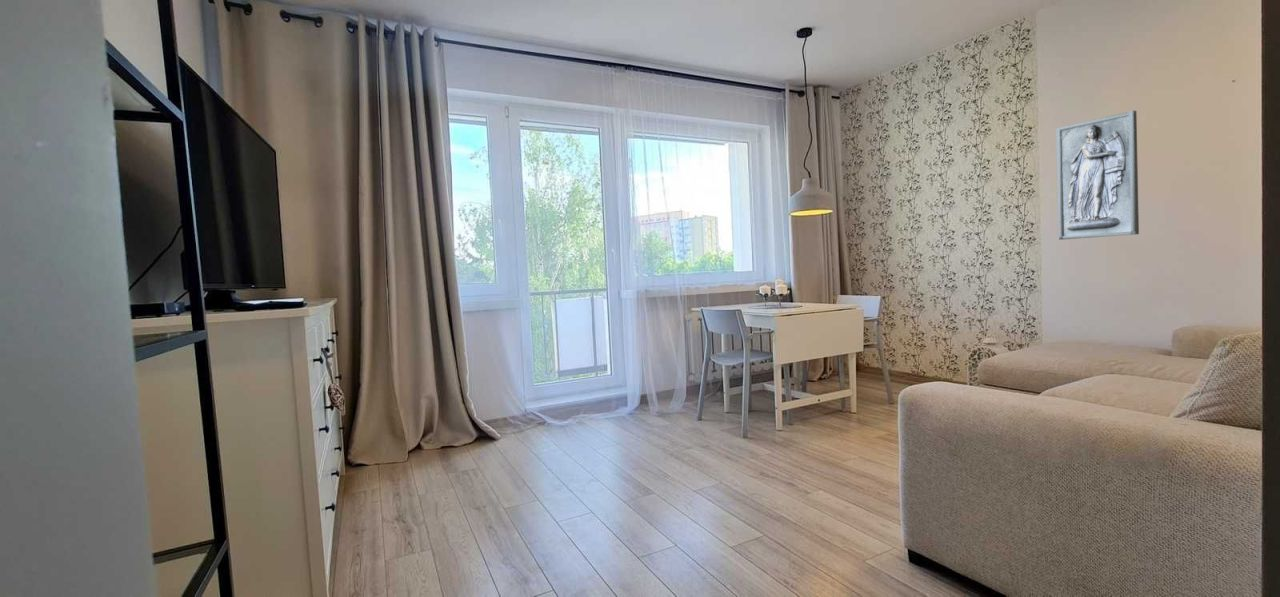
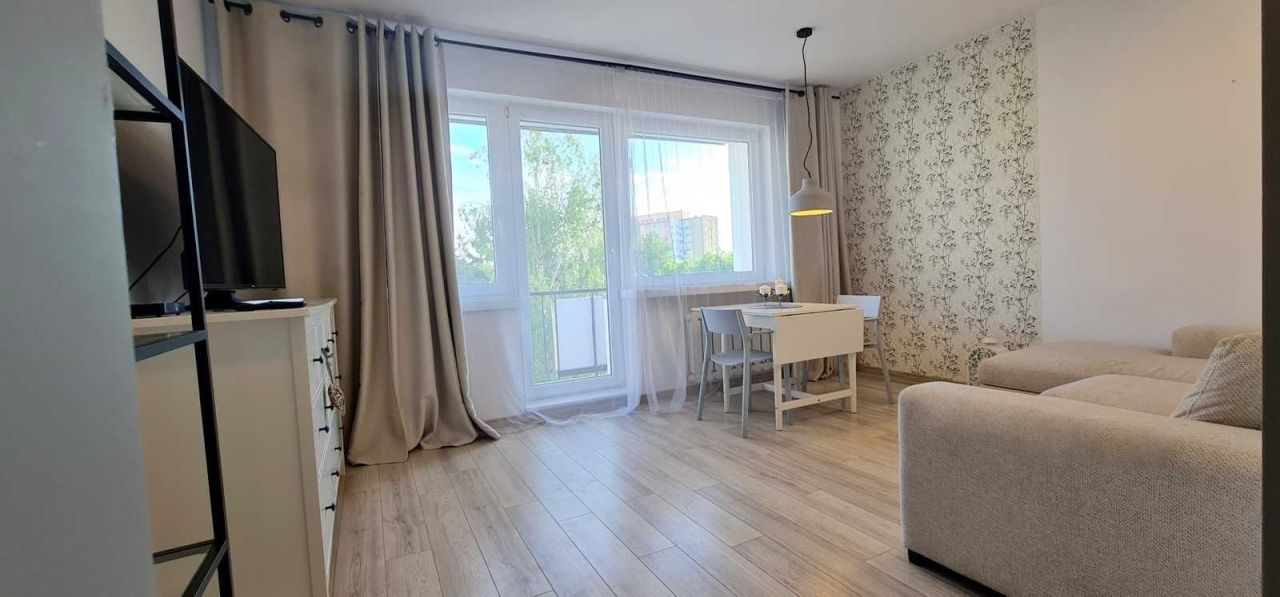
- relief panel (1094, 178)
